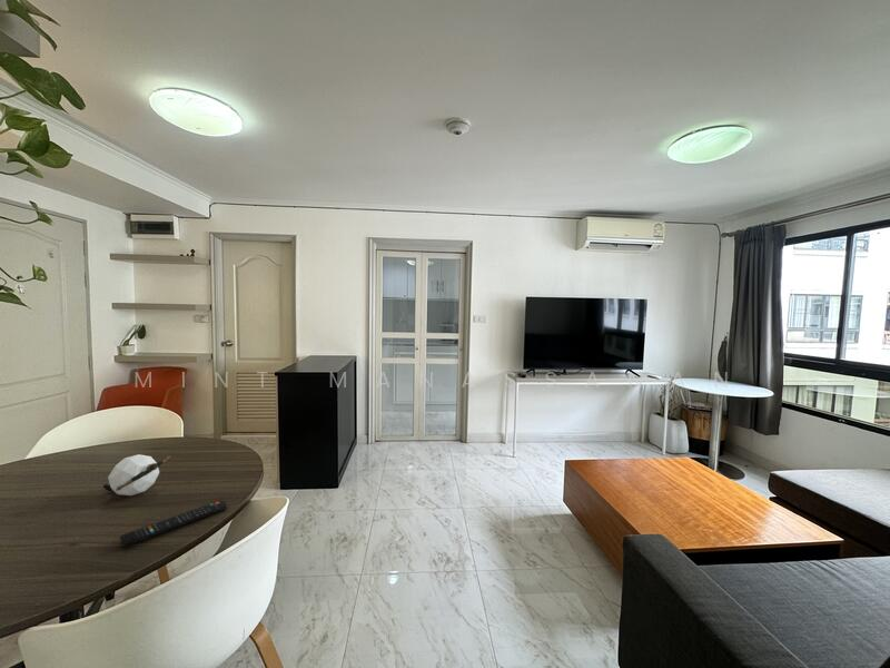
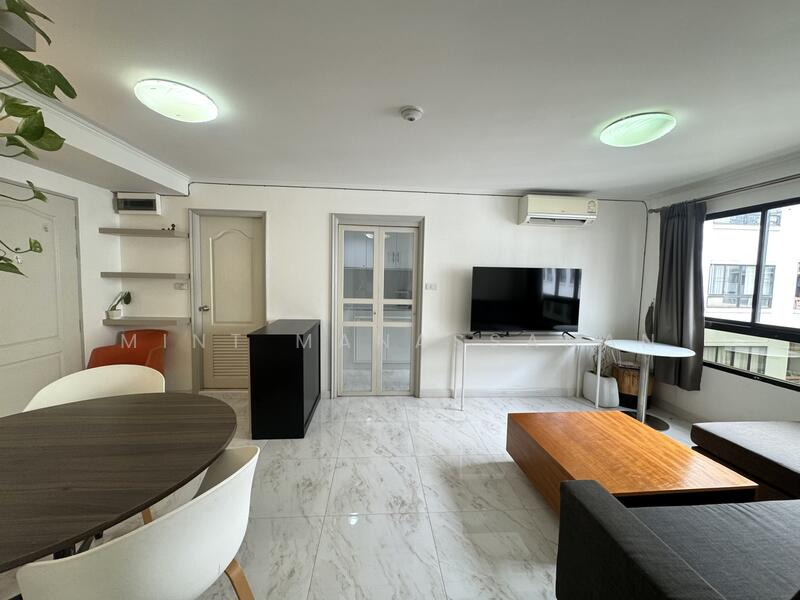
- remote control (178, 521)
- decorative orb (132, 474)
